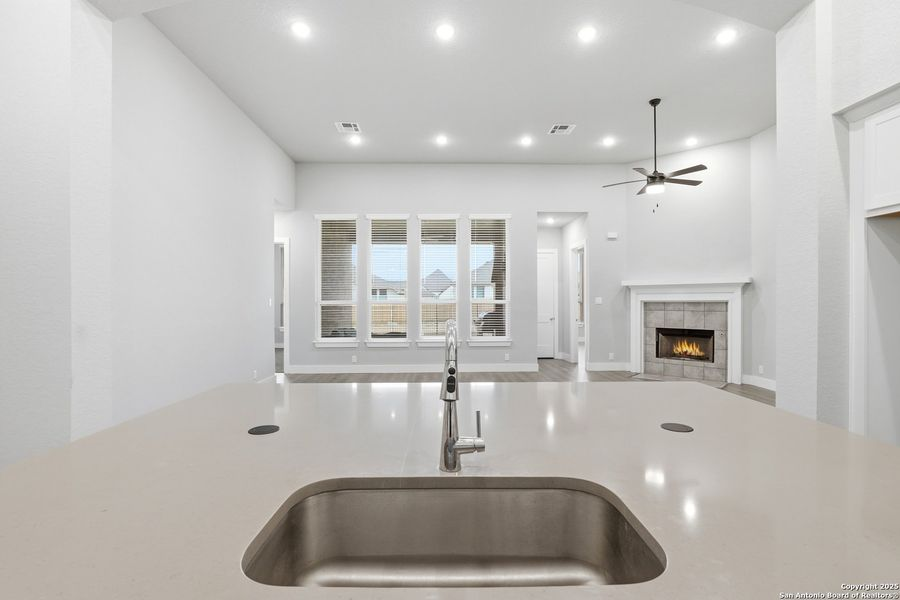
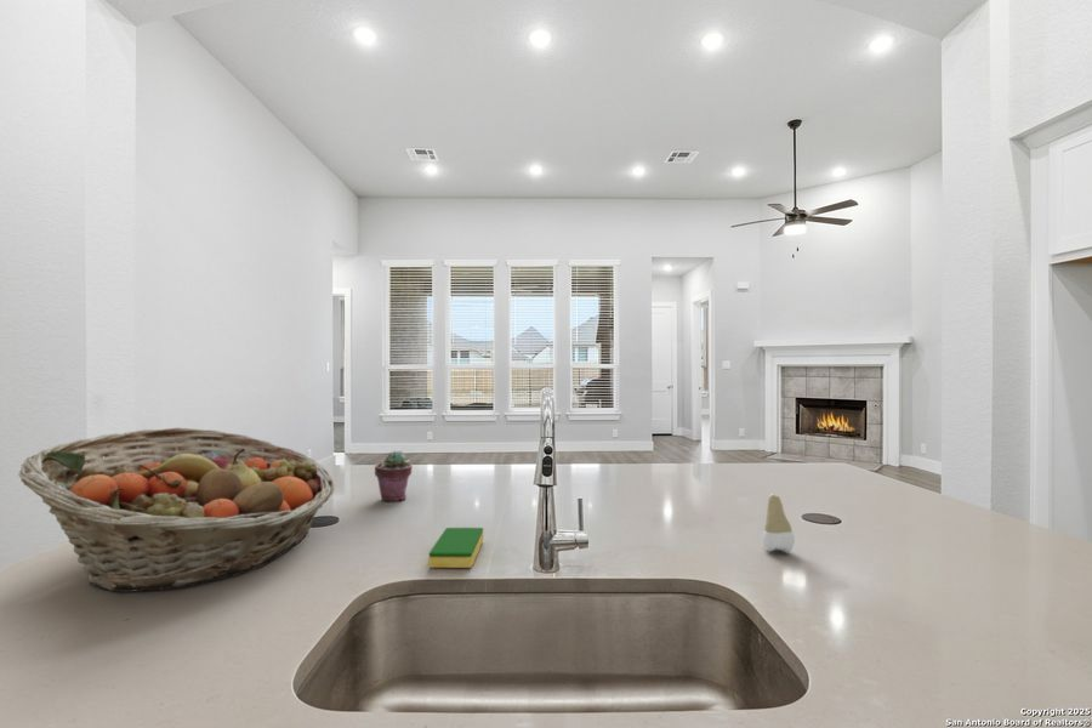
+ potted succulent (393, 474)
+ fruit basket (204, 491)
+ dish sponge (457, 546)
+ tooth (777, 523)
